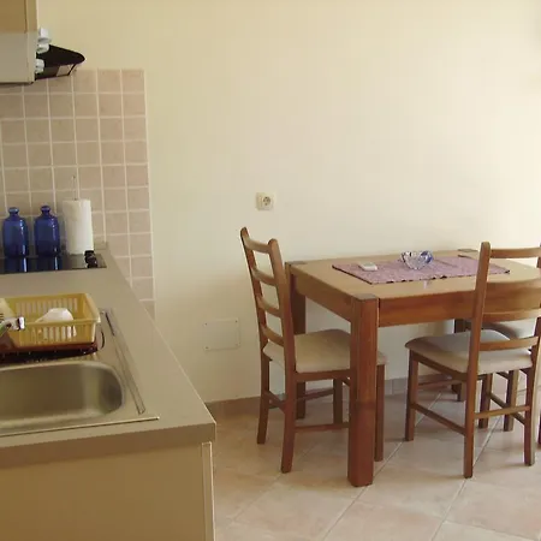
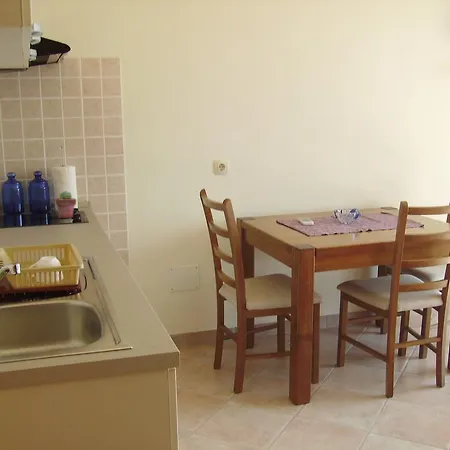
+ potted succulent (65, 204)
